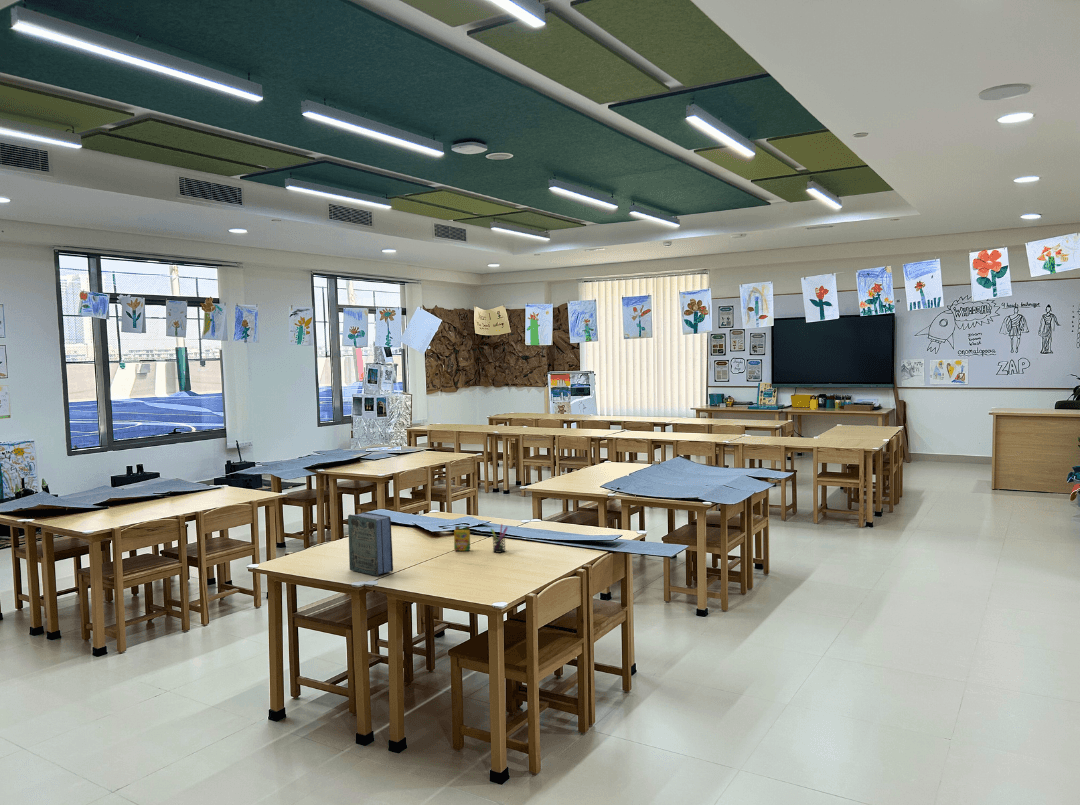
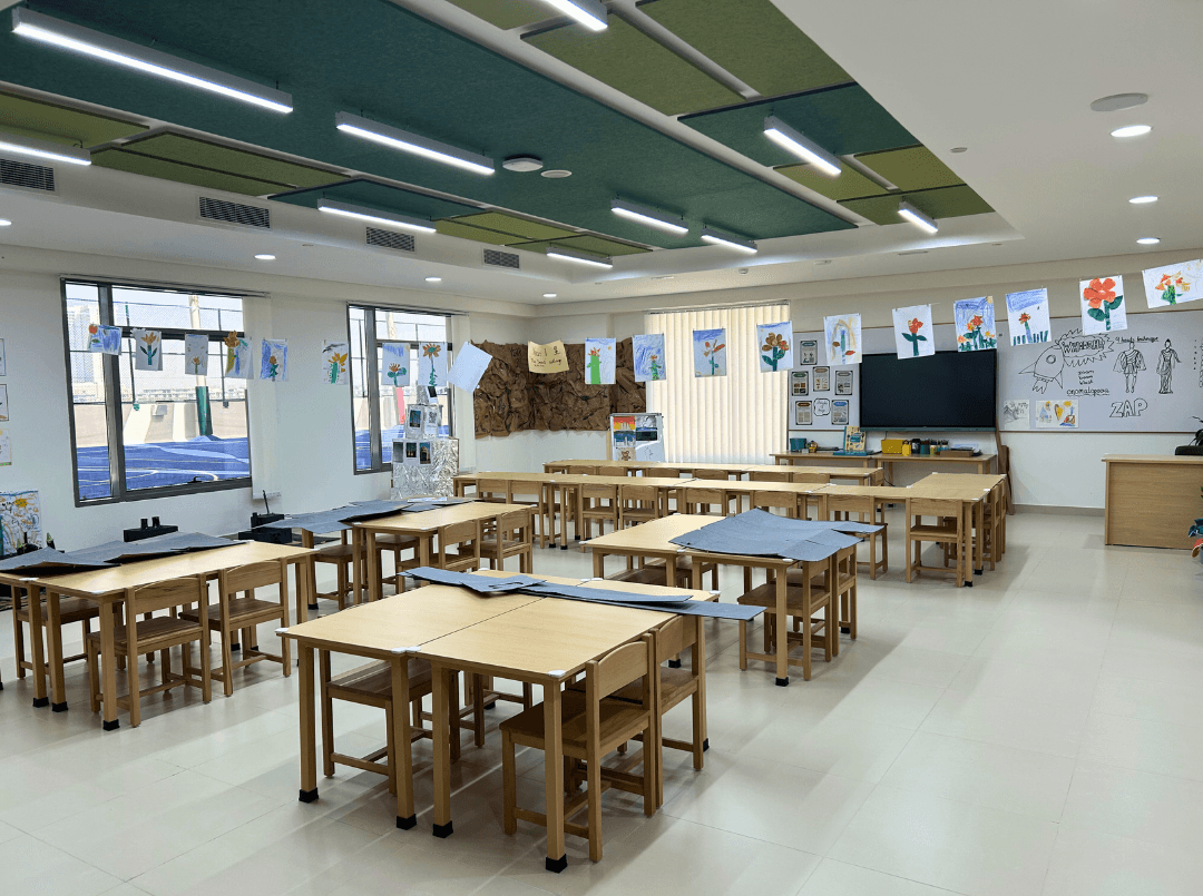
- crayon box (462, 538)
- book (370, 543)
- pen holder (498, 537)
